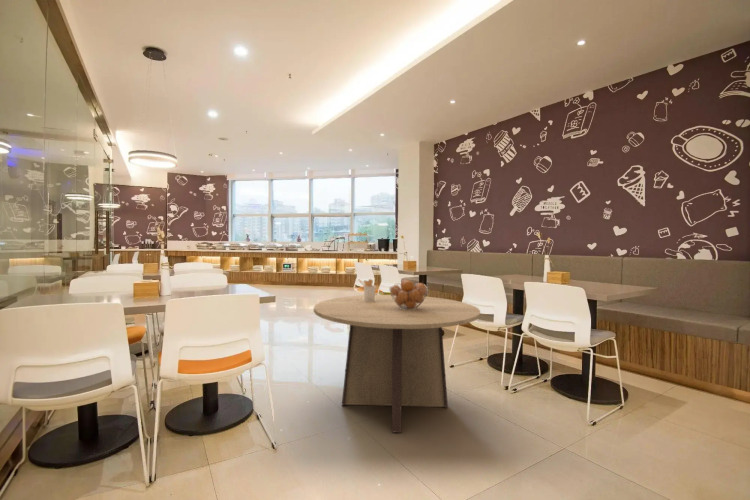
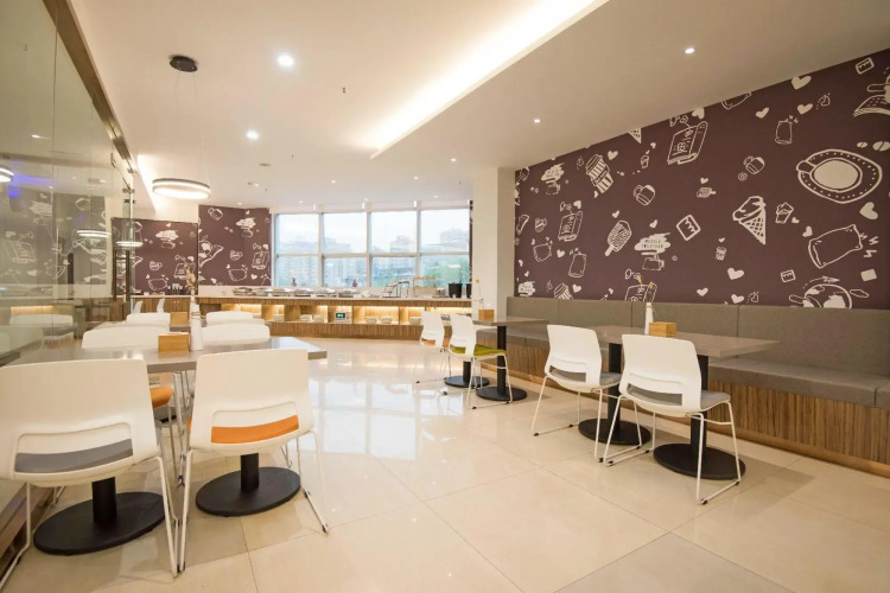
- utensil holder (366, 289)
- fruit basket (408, 293)
- dining table (395, 355)
